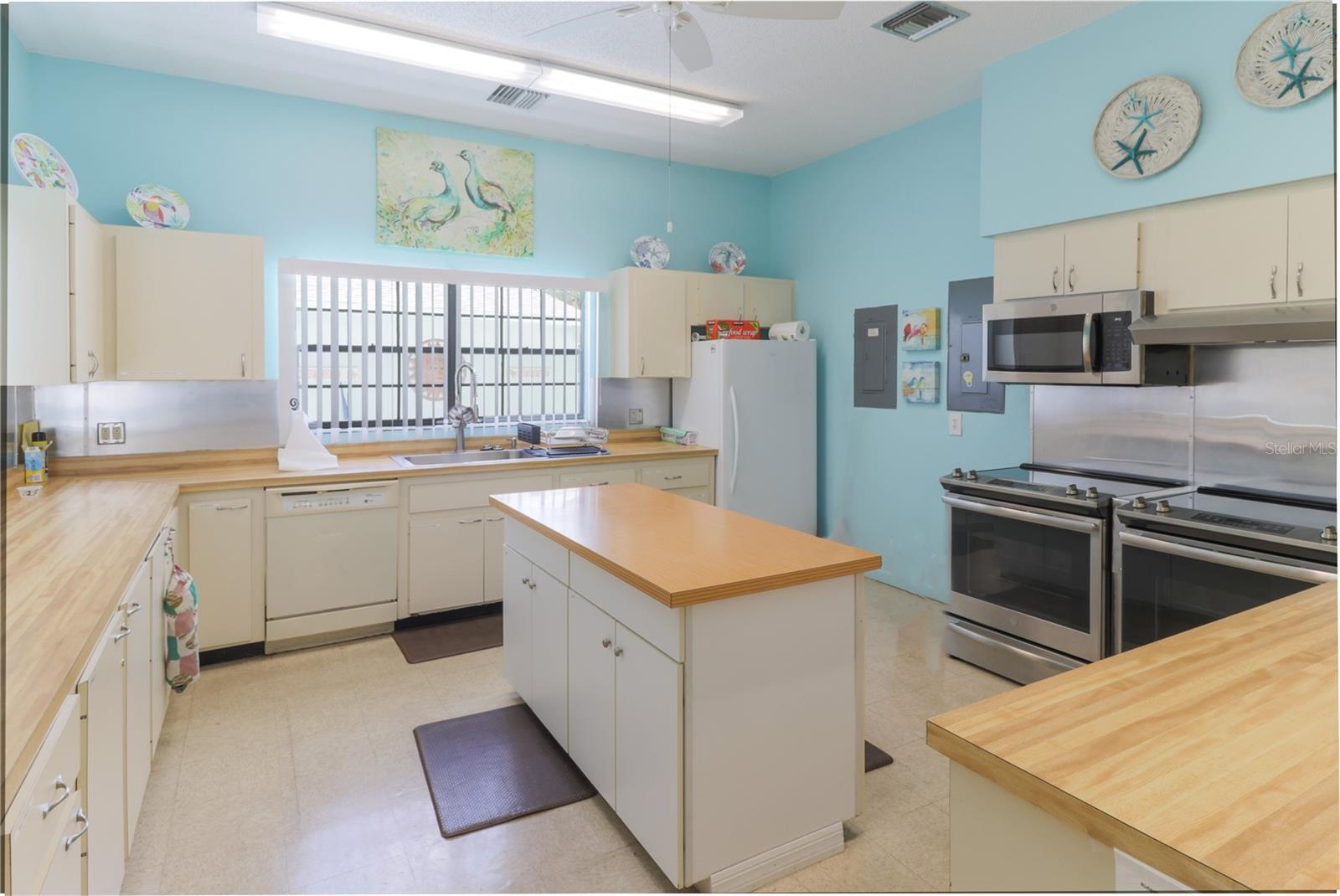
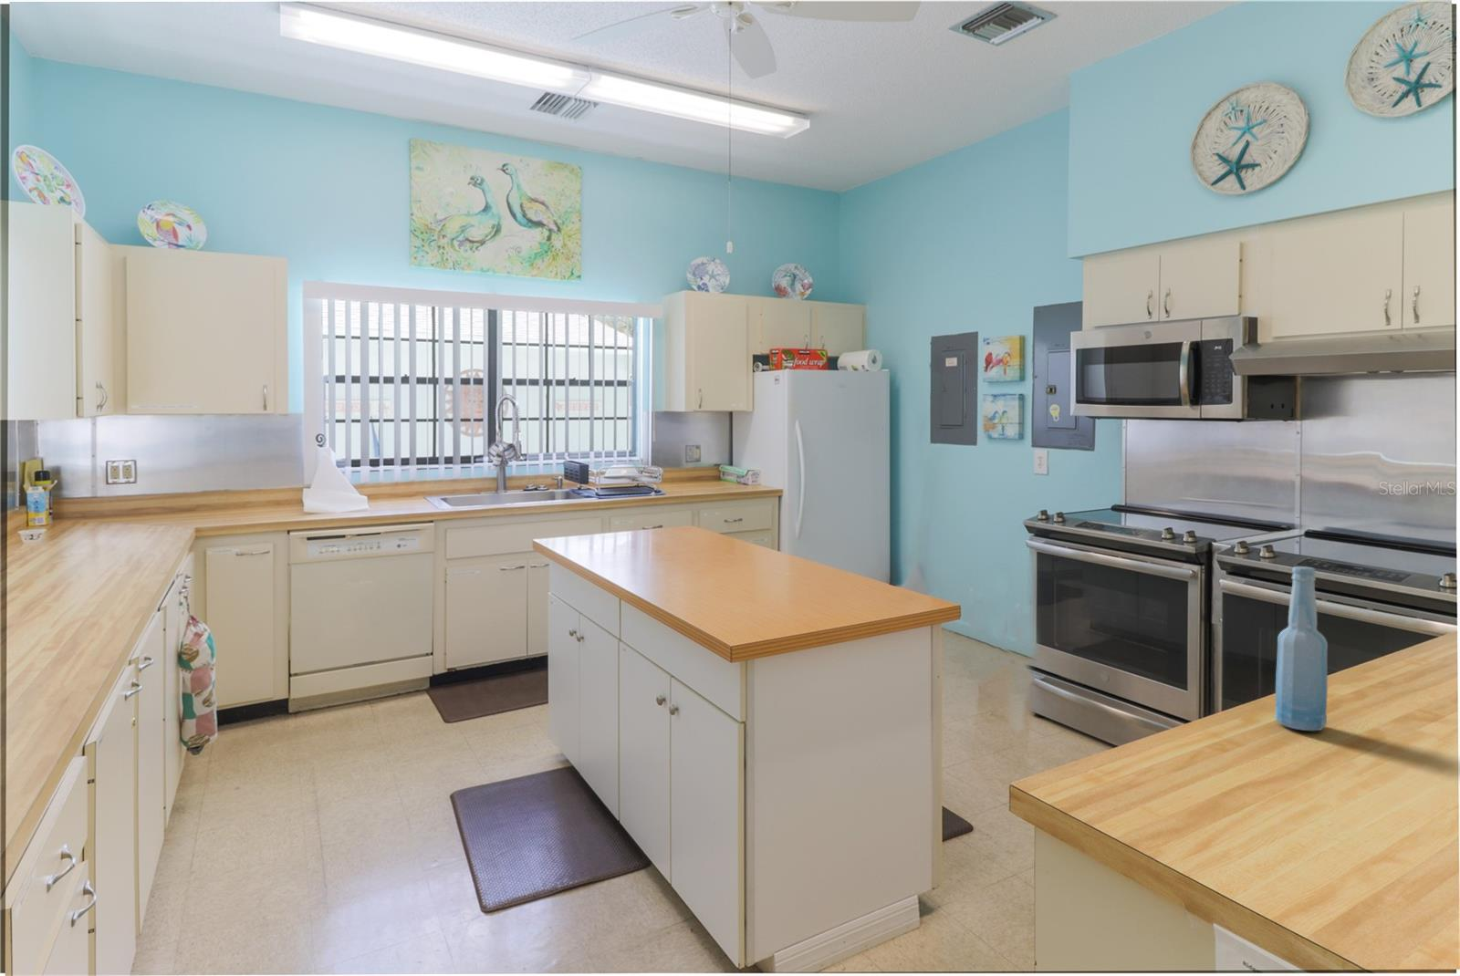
+ bottle (1301, 647)
